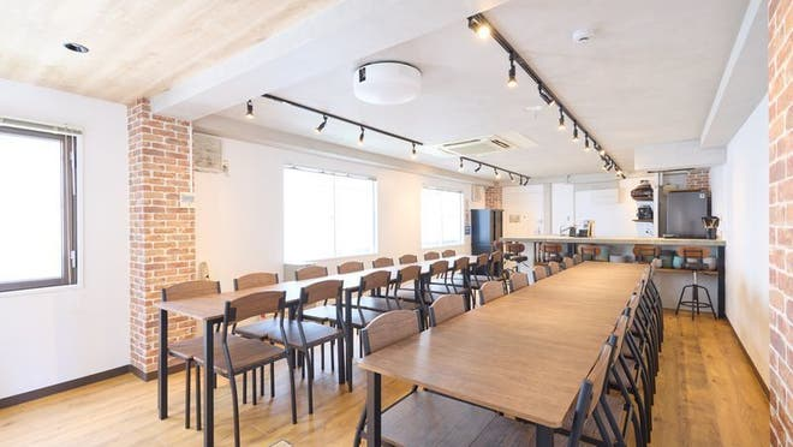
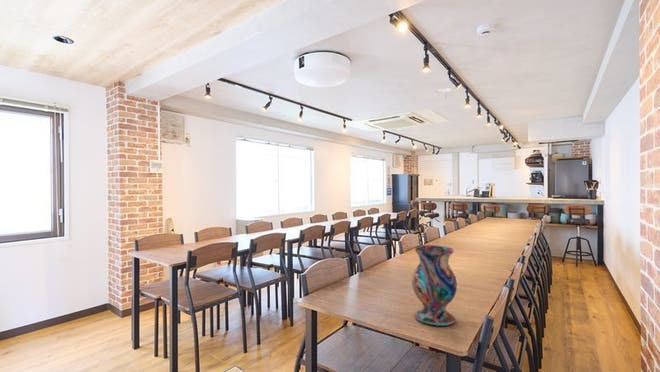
+ vase (434, 283)
